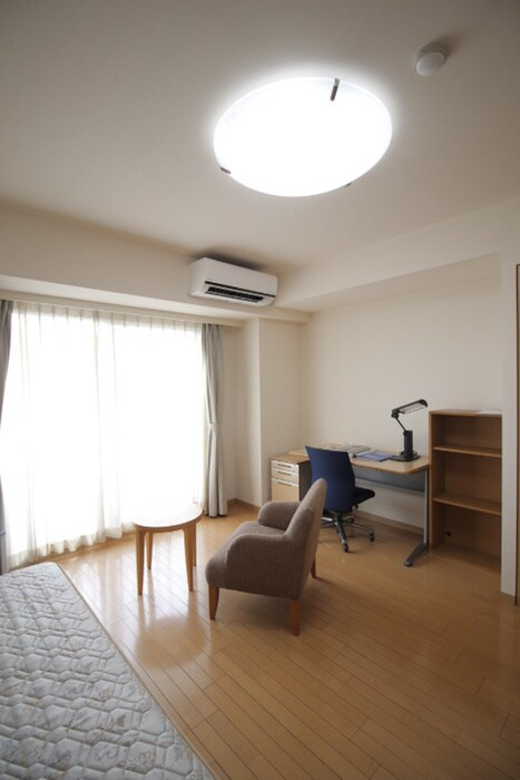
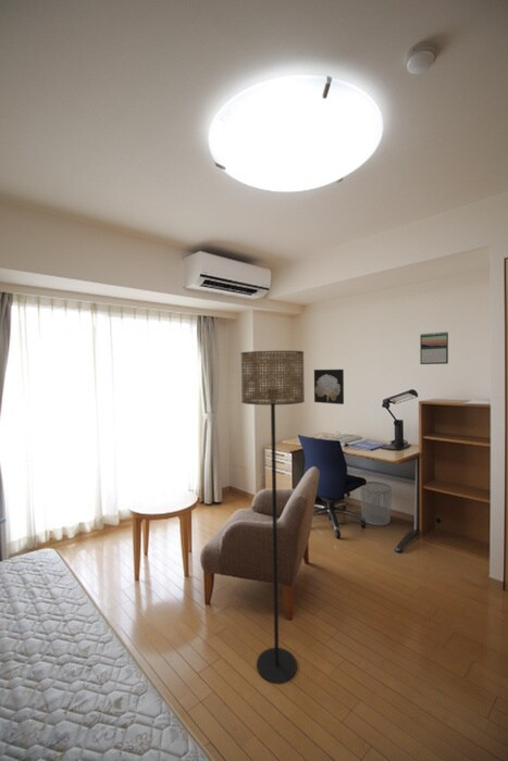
+ wall art (329, 386)
+ calendar (433, 348)
+ waste bin (375, 502)
+ floor lamp (274, 511)
